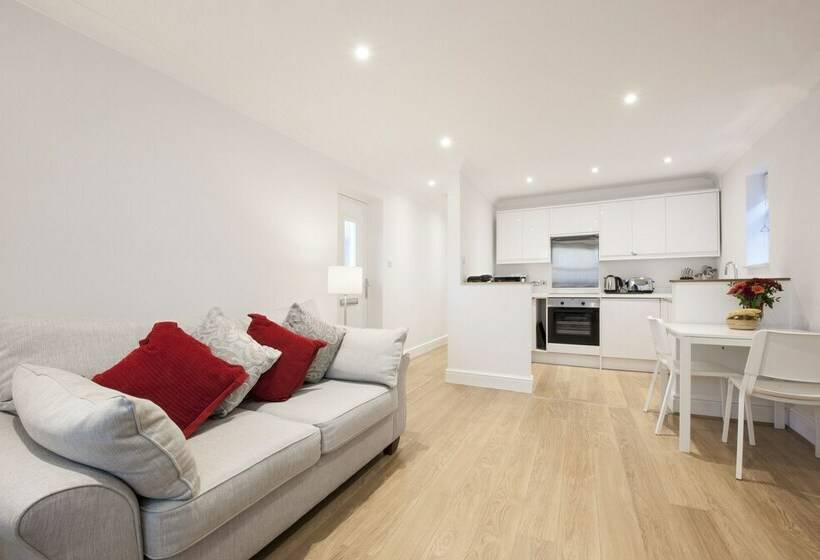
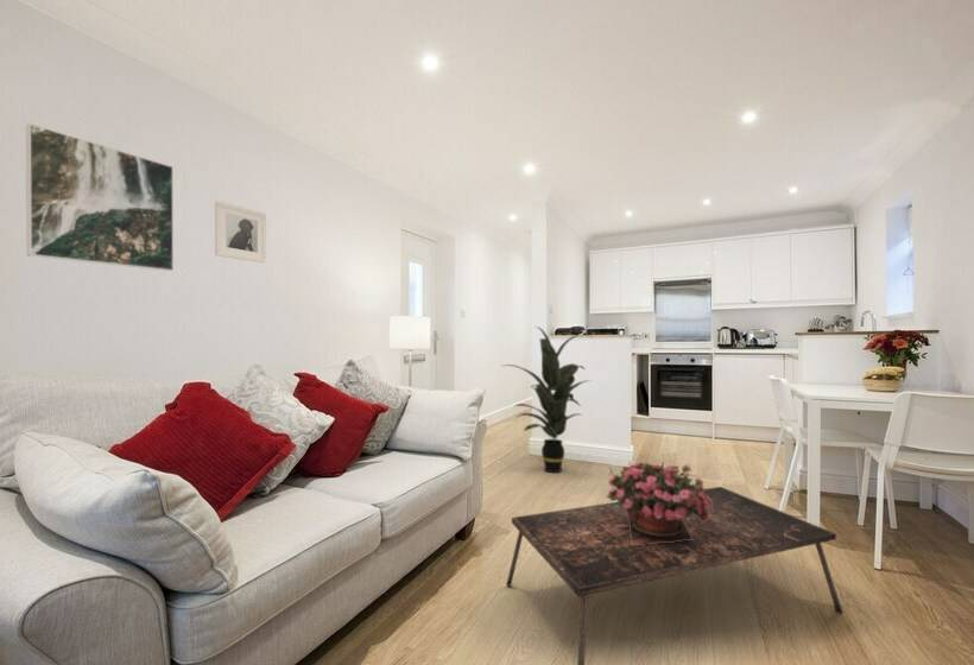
+ indoor plant (549, 397)
+ potted flower (657, 494)
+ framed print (108, 205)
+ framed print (241, 233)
+ coffee table (665, 560)
